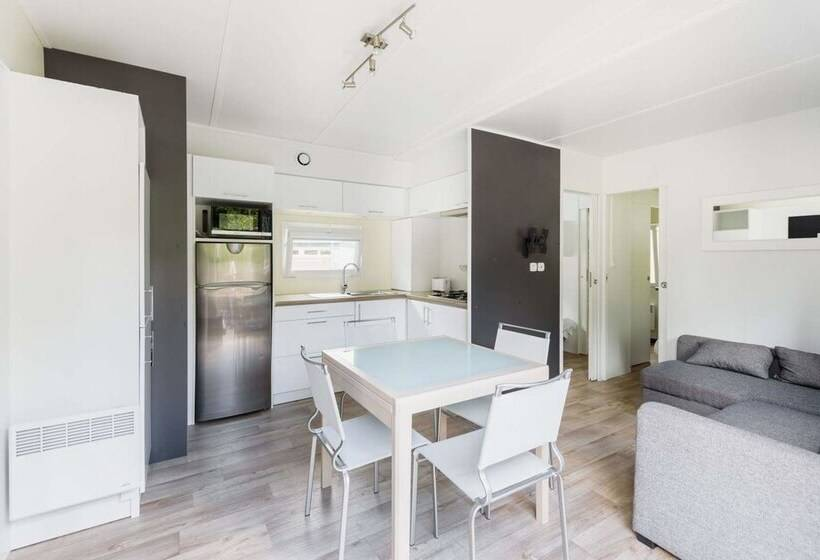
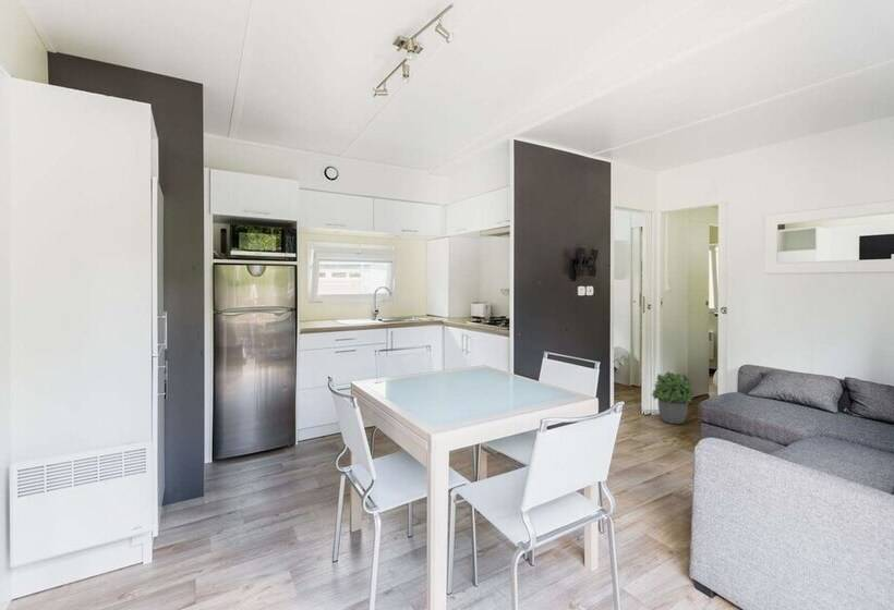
+ potted plant (672, 395)
